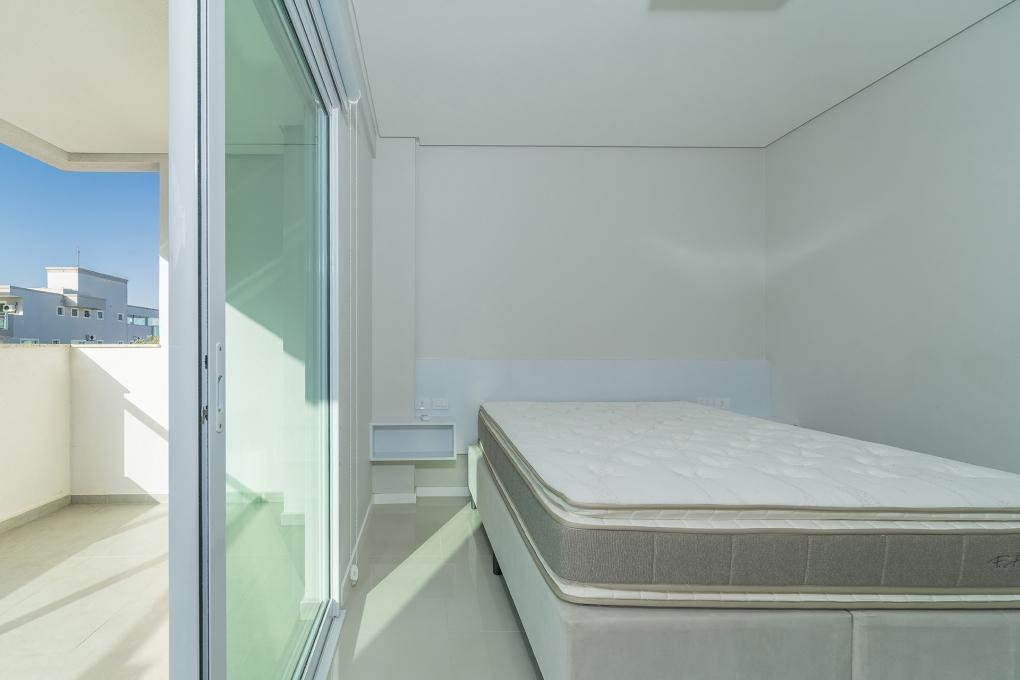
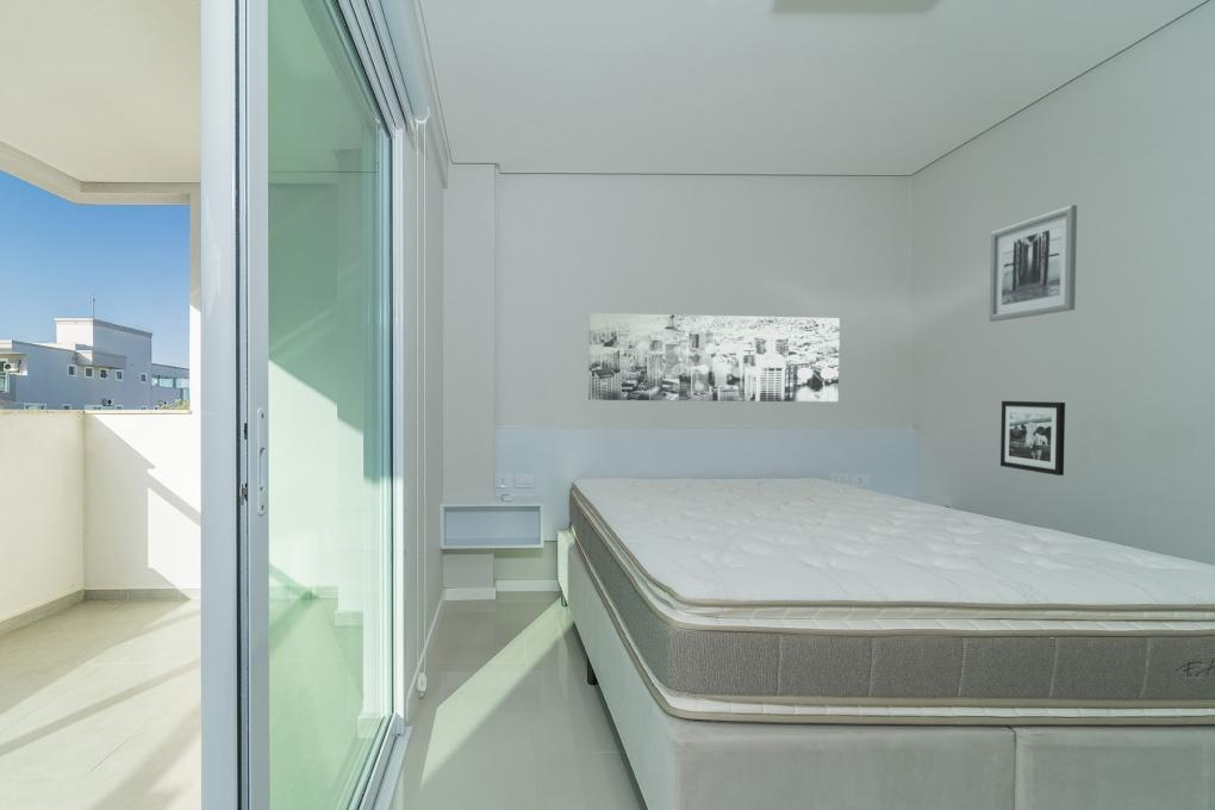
+ picture frame (1030, 436)
+ wall art (715, 357)
+ wall art (1029, 268)
